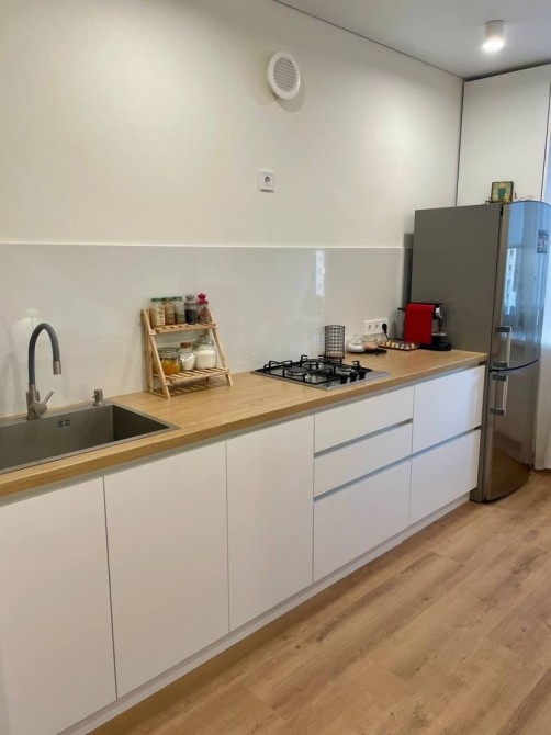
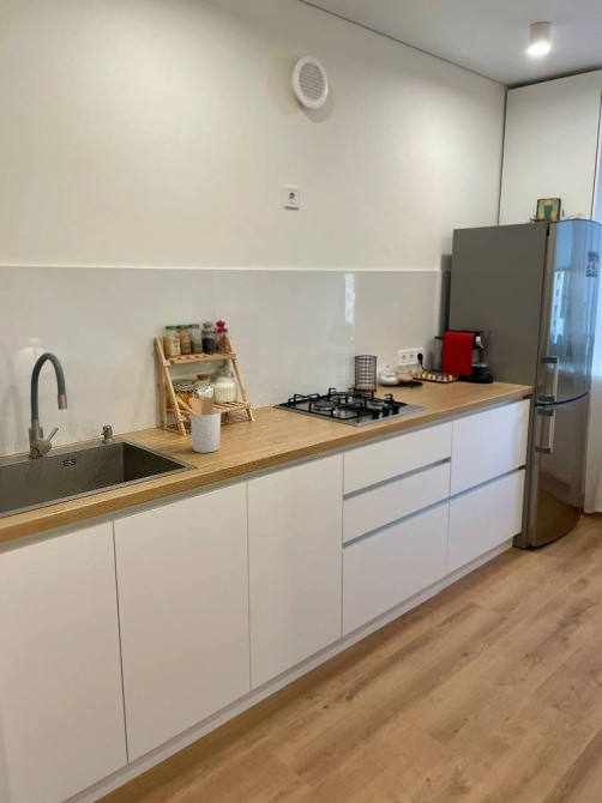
+ utensil holder (197, 422)
